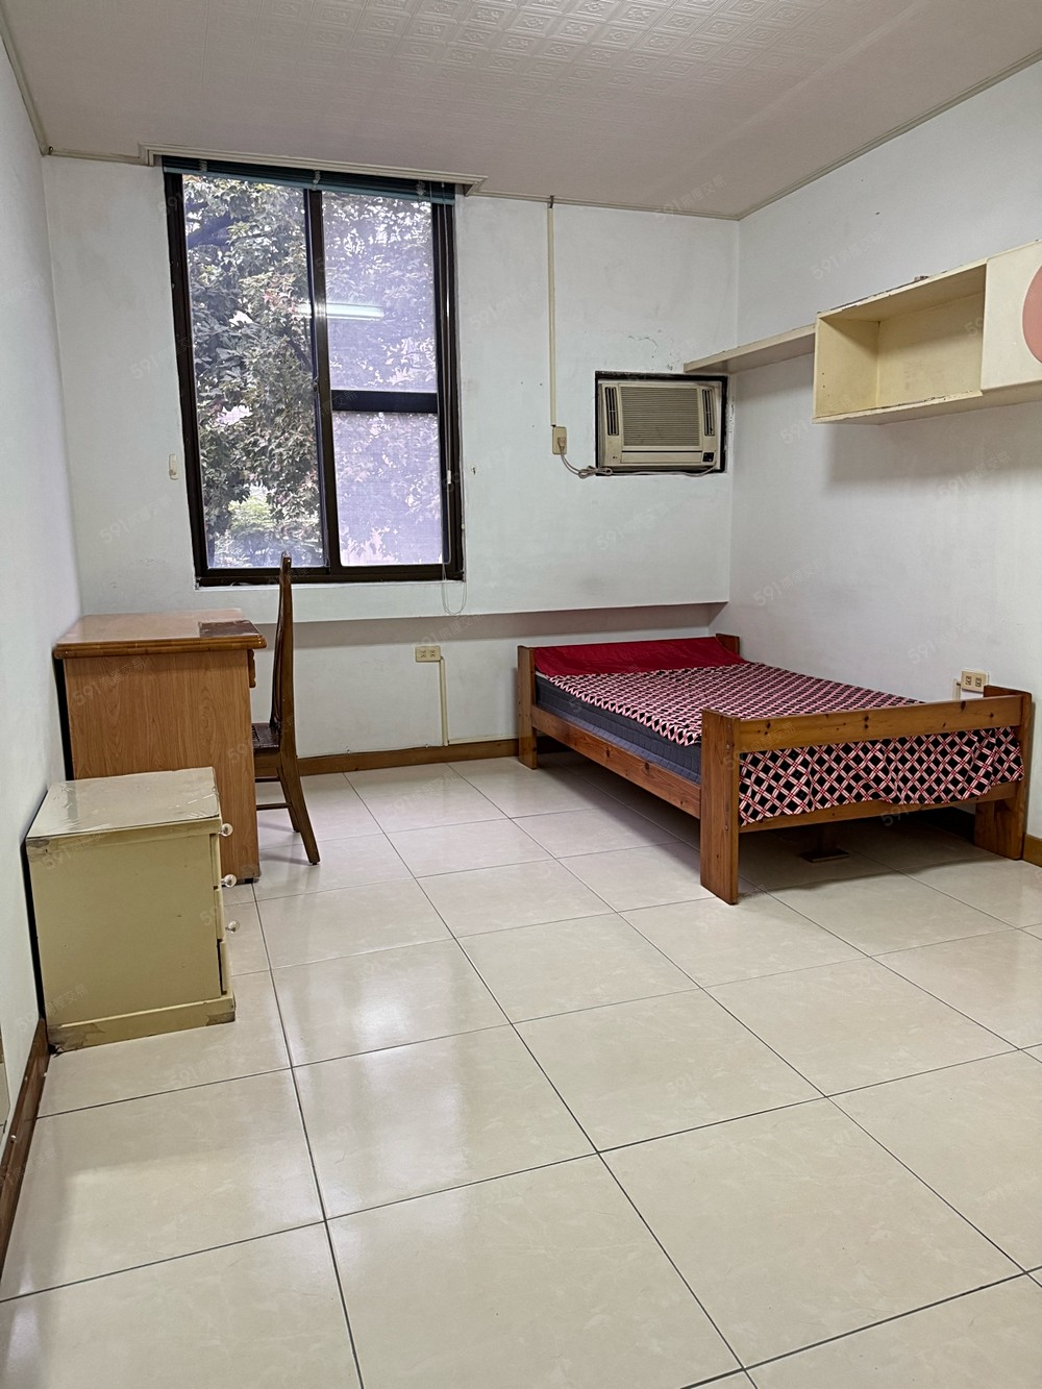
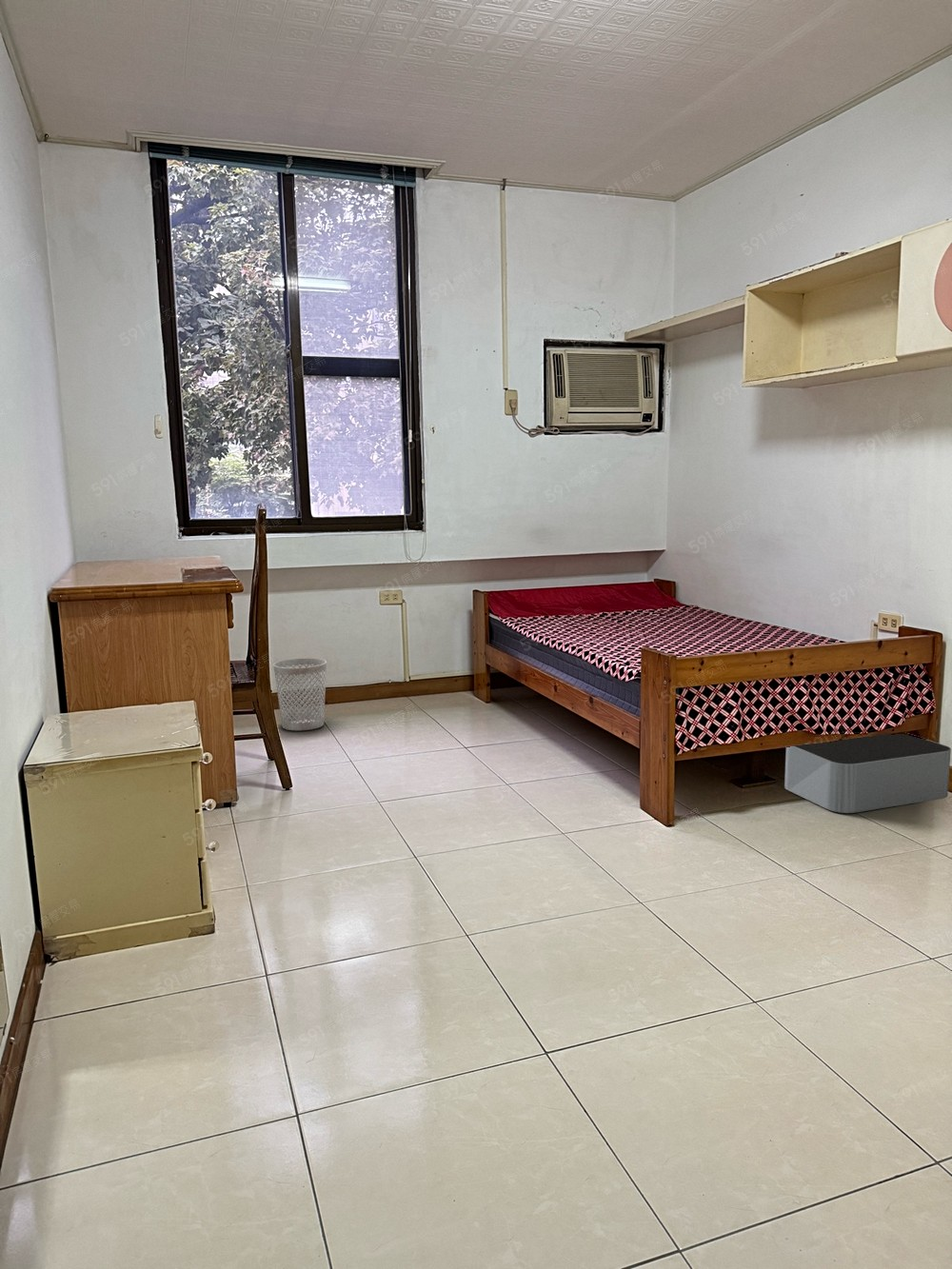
+ storage bin (865, 767)
+ wastebasket (301, 694)
